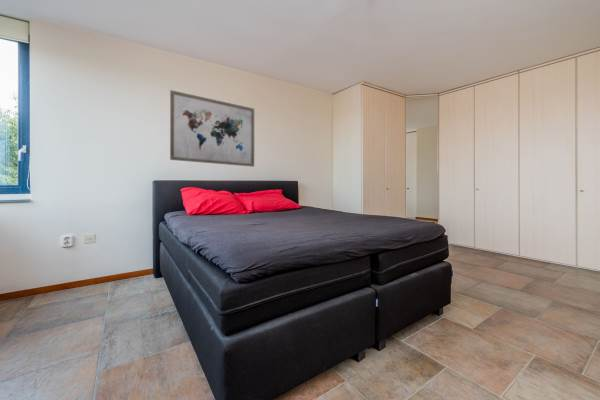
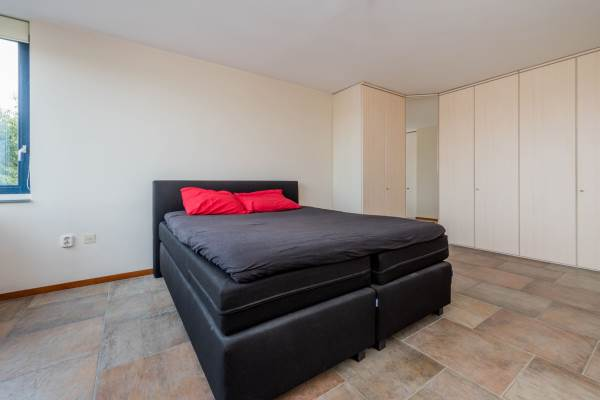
- wall art (216, 131)
